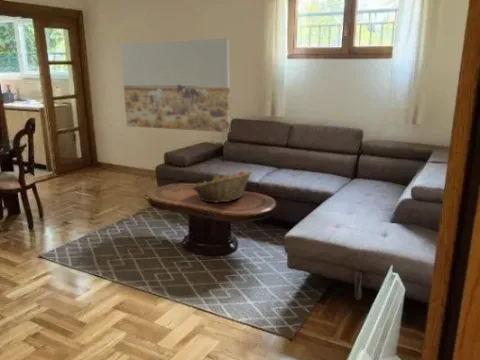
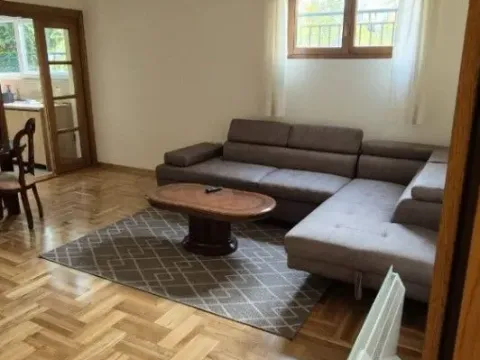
- wall art (173, 86)
- fruit basket (223, 184)
